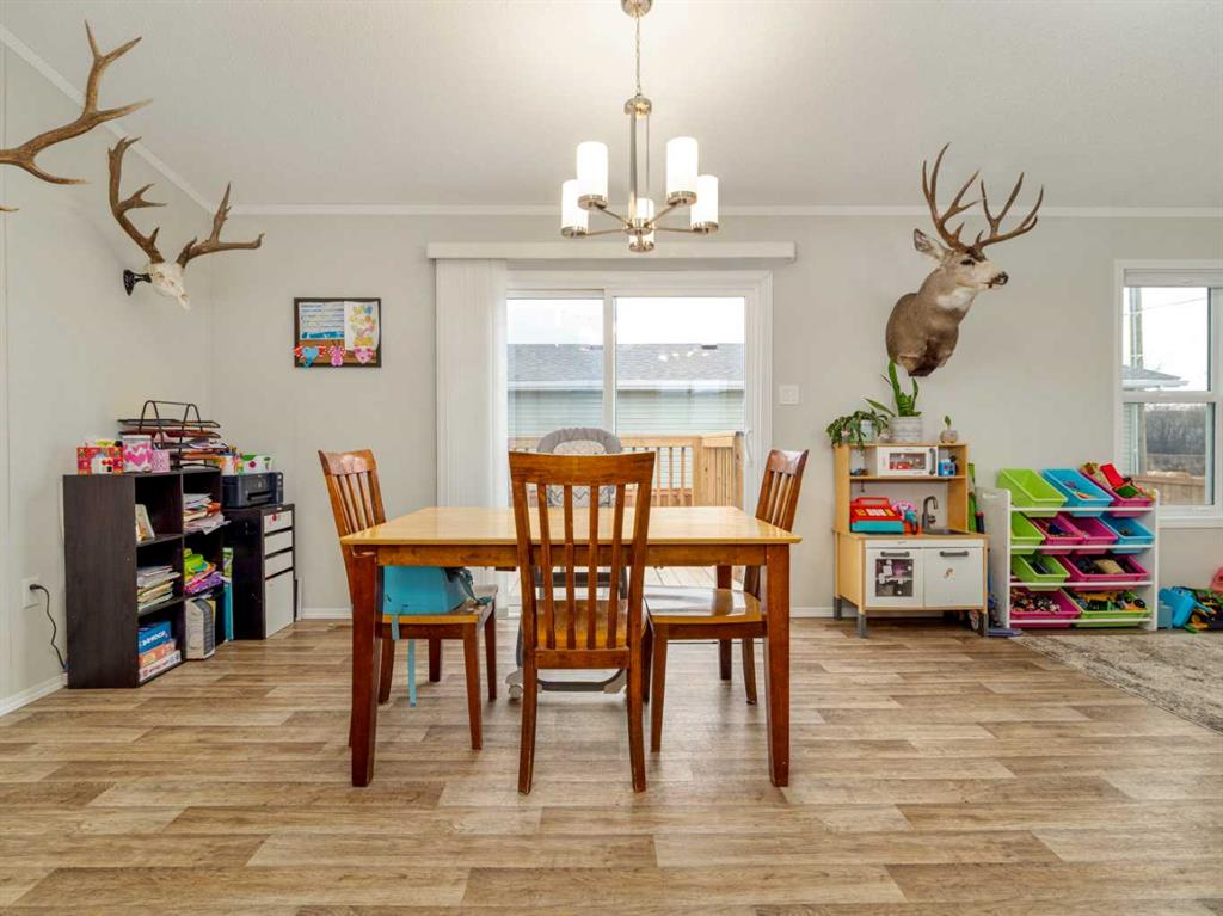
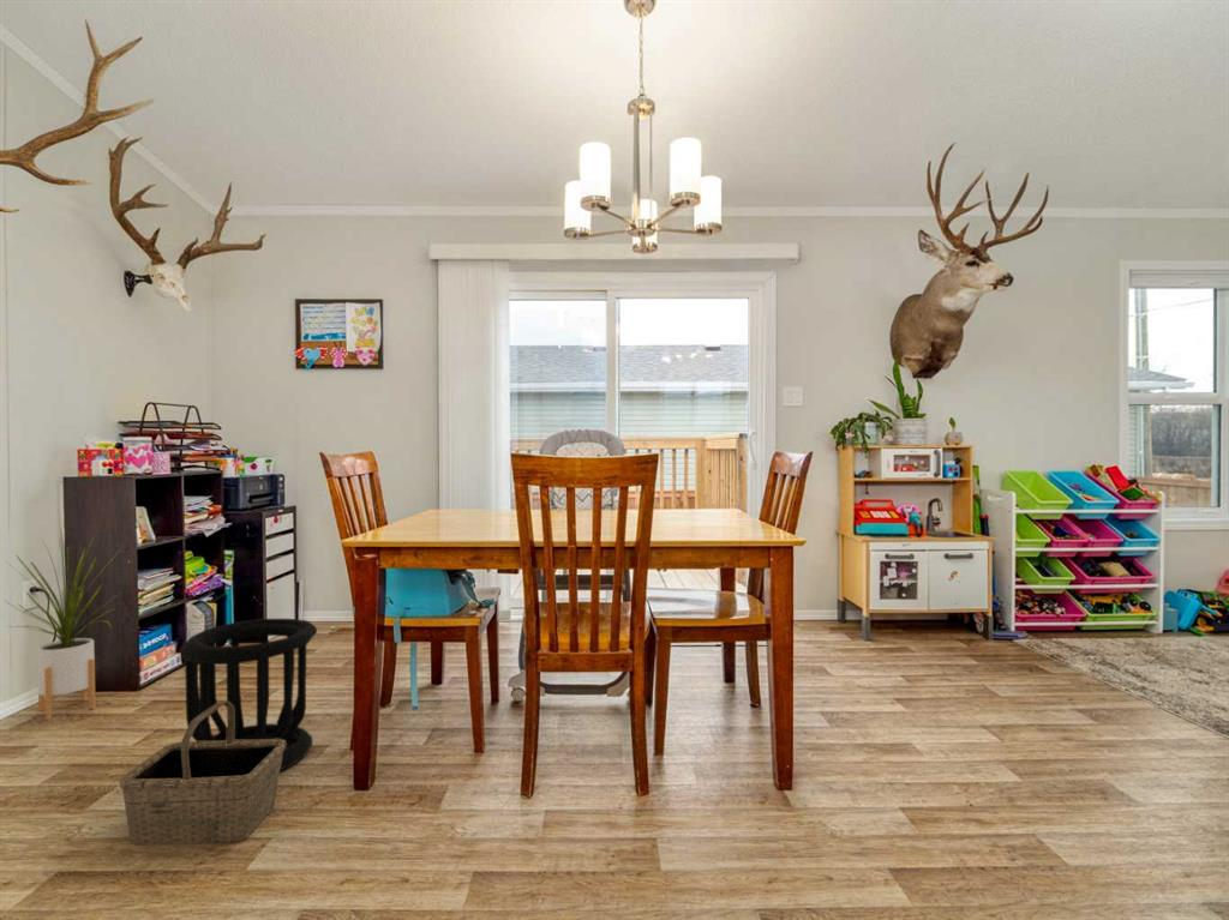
+ basket (206, 765)
+ house plant (64, 623)
+ wastebasket (257, 694)
